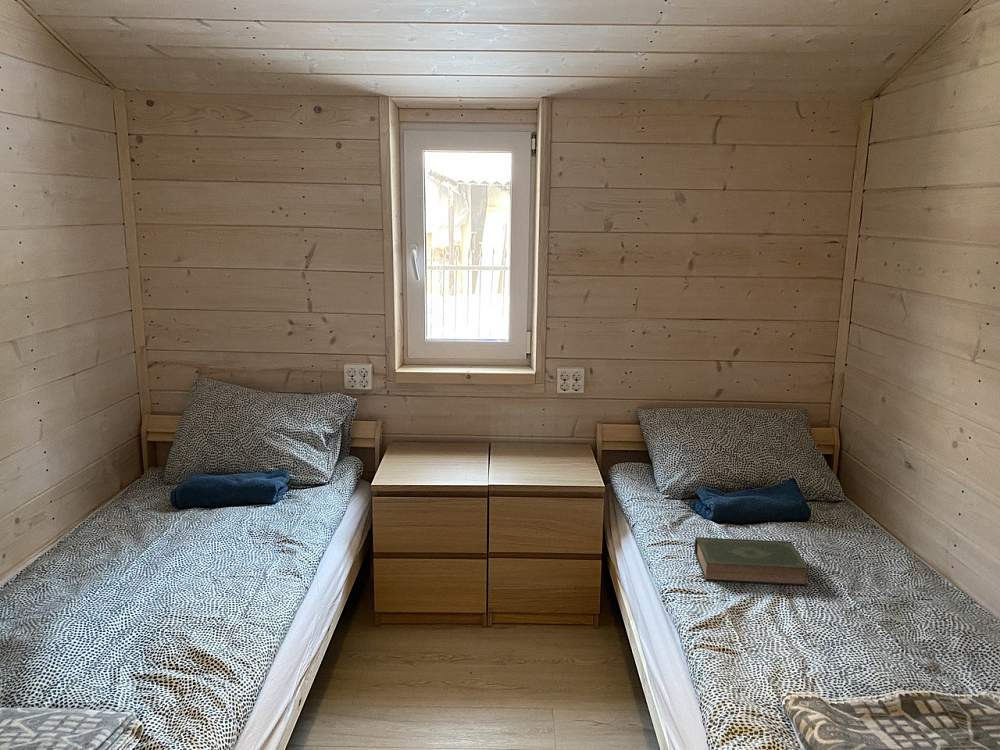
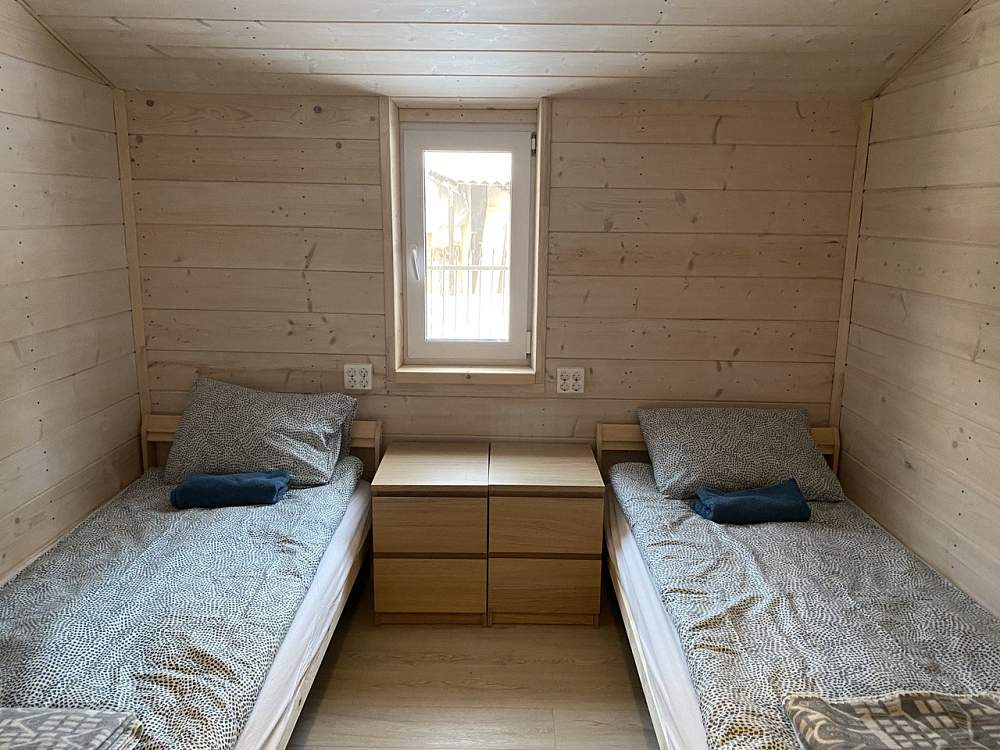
- book (748, 559)
